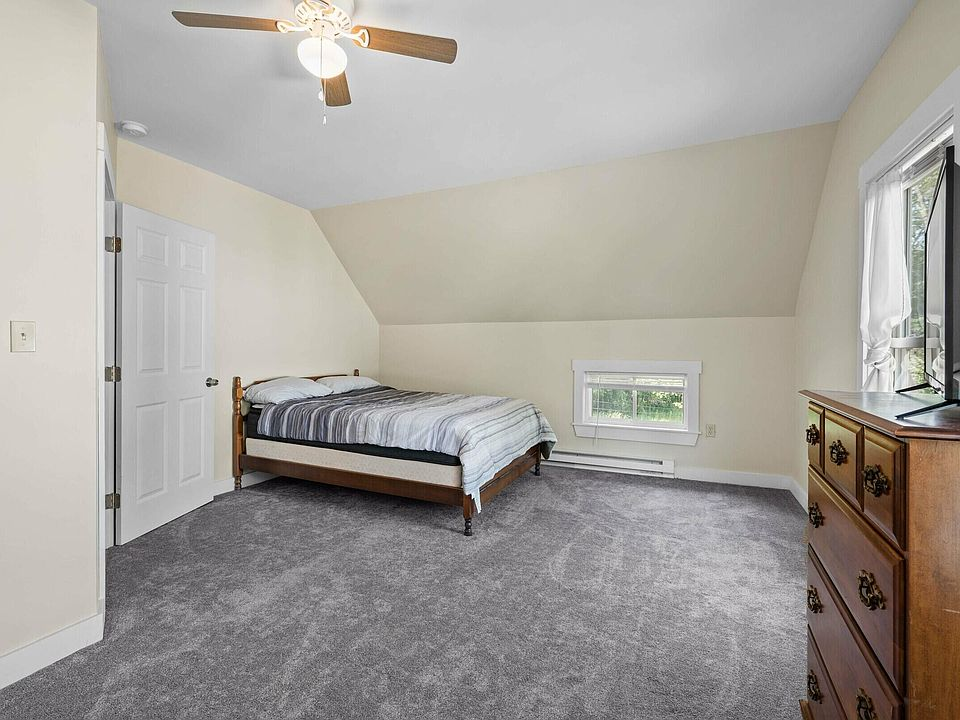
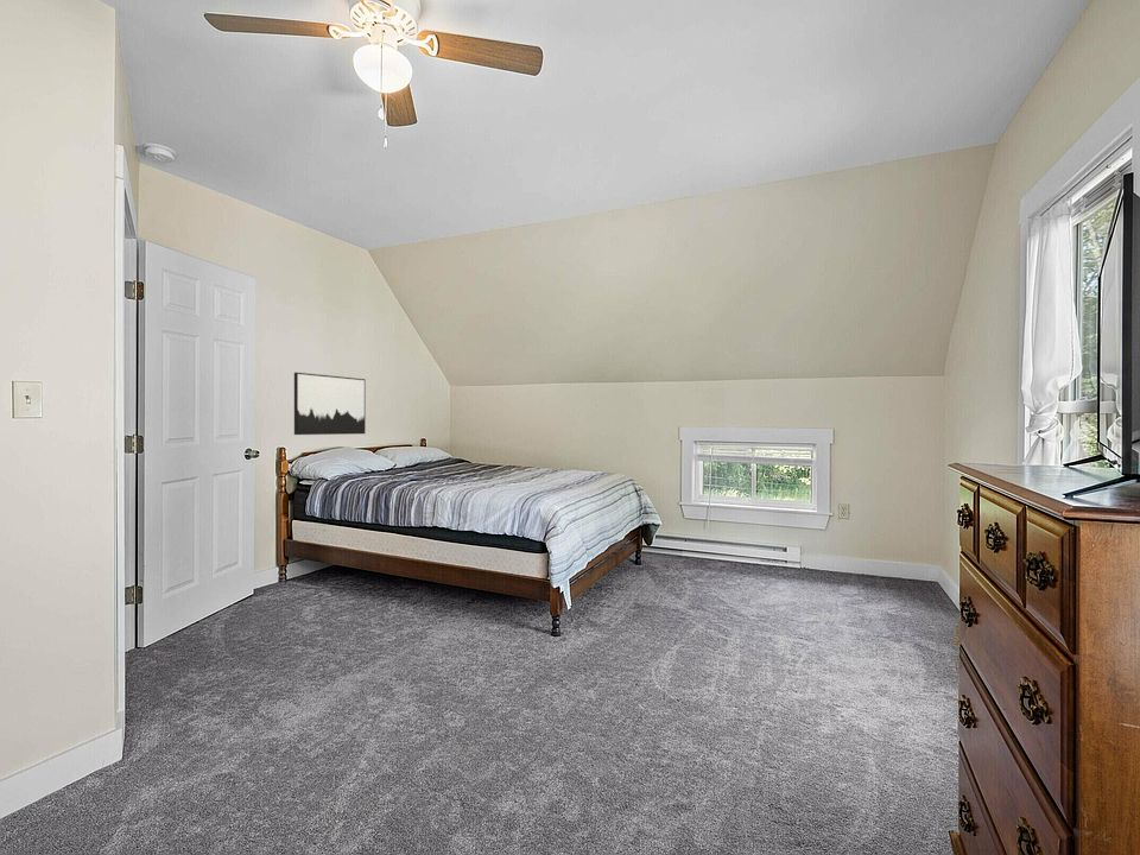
+ wall art (331, 405)
